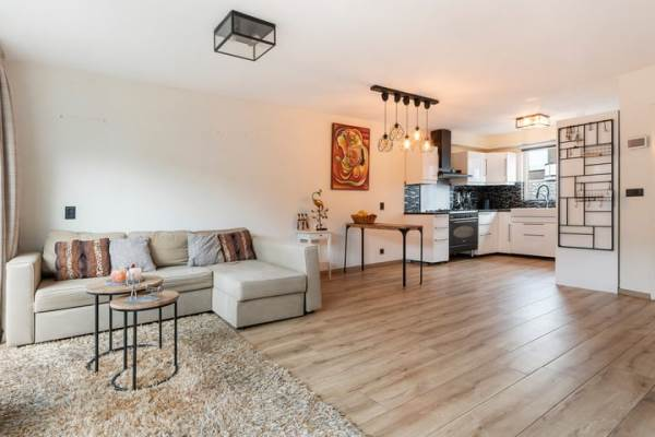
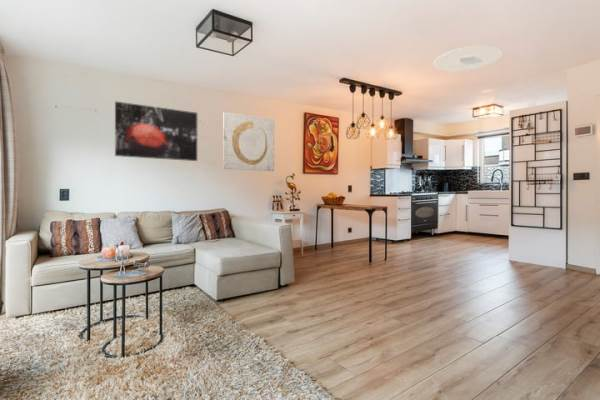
+ wall art (249, 143)
+ wall art (158, 133)
+ ceiling light (466, 56)
